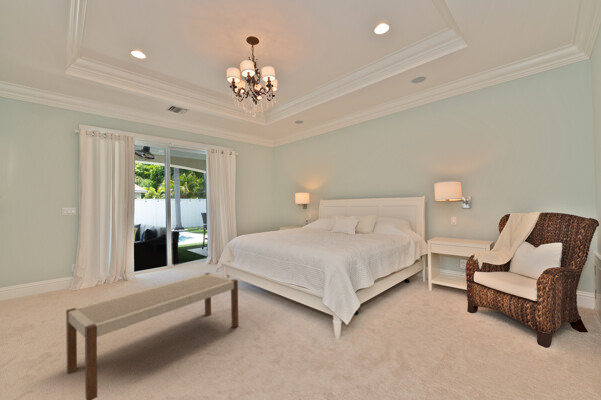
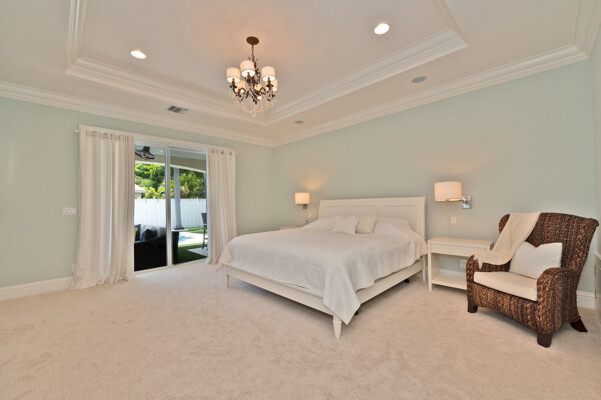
- bench (163, 313)
